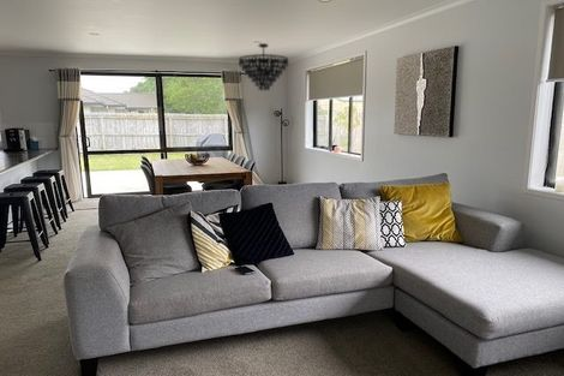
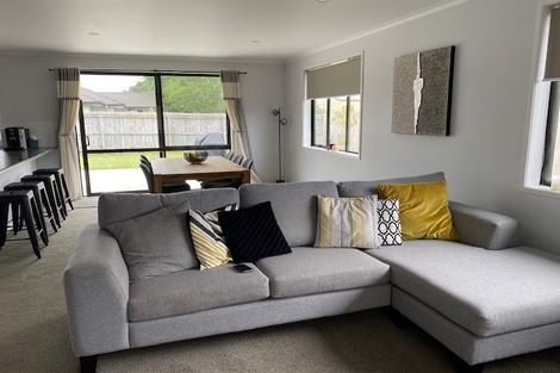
- chandelier (263, 67)
